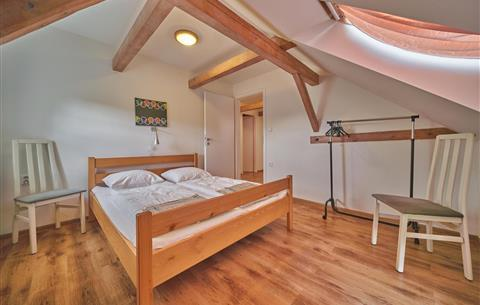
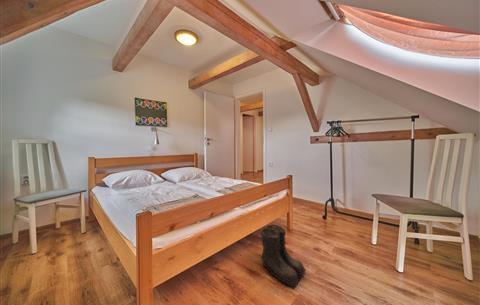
+ boots (281, 251)
